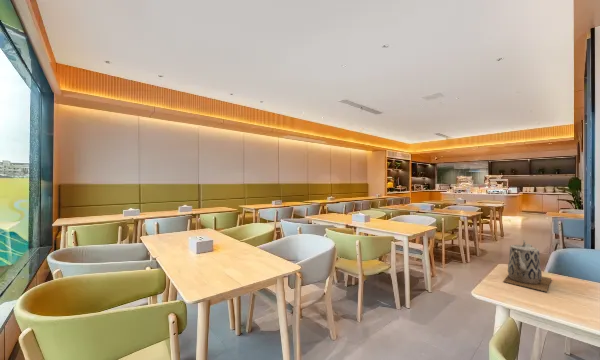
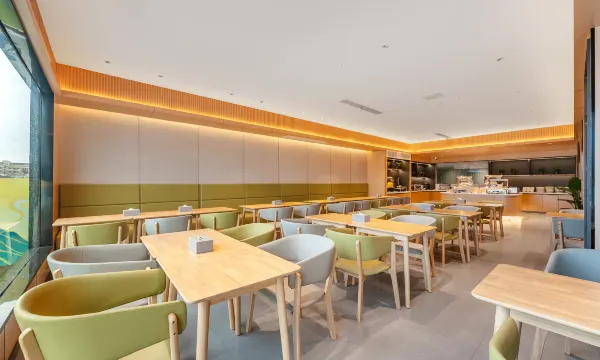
- teapot (527, 260)
